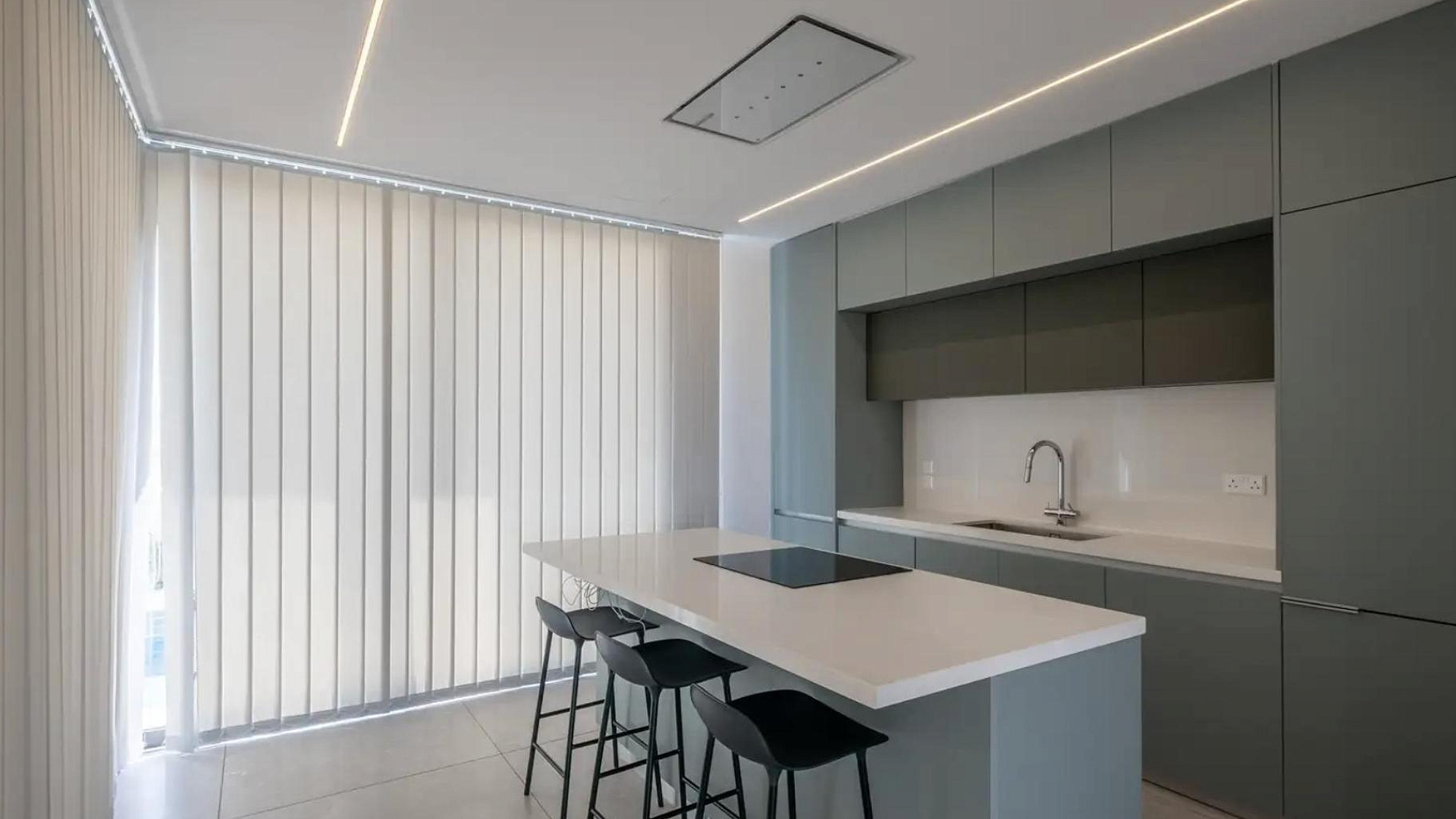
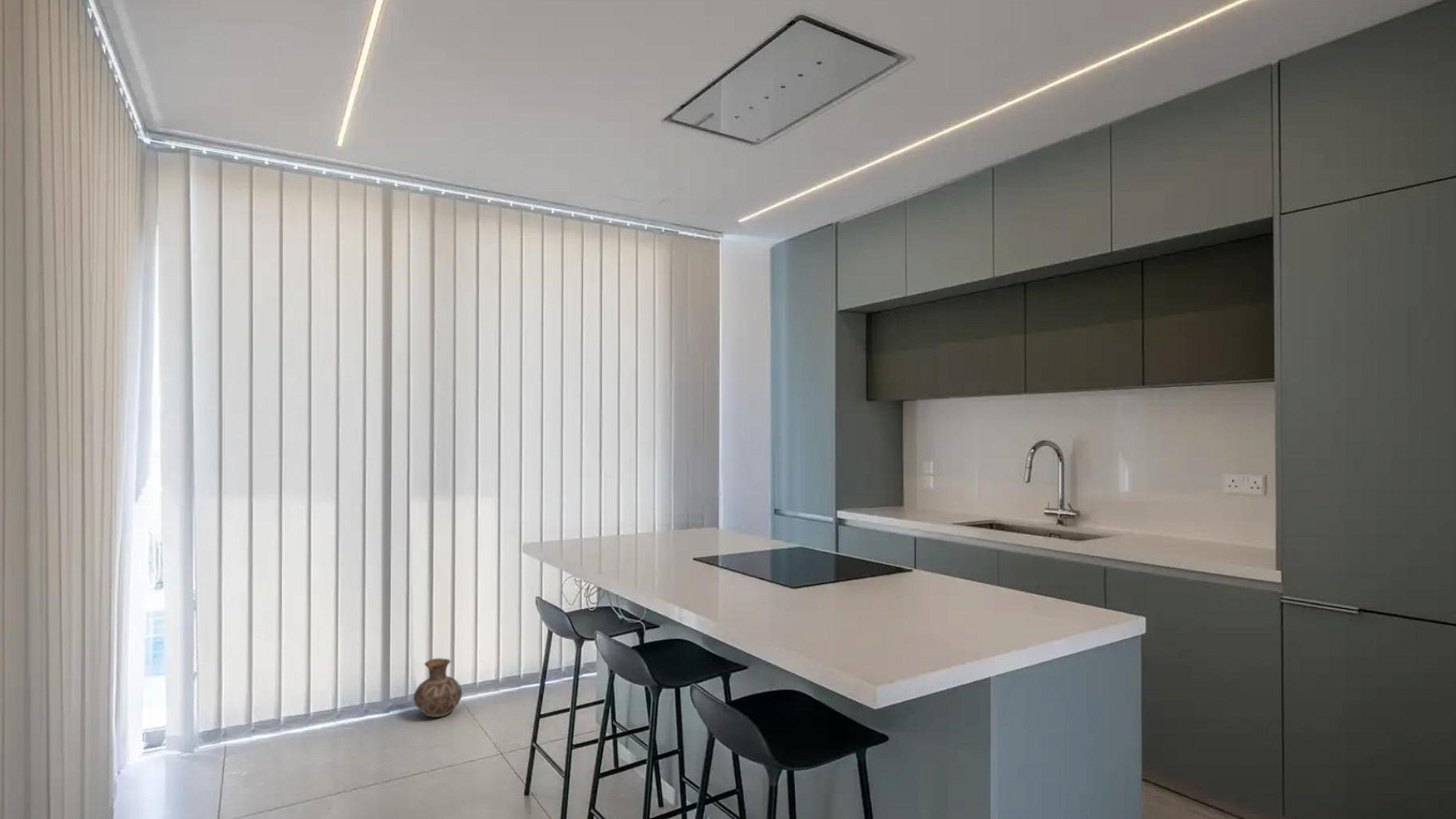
+ ceramic jug (438, 687)
